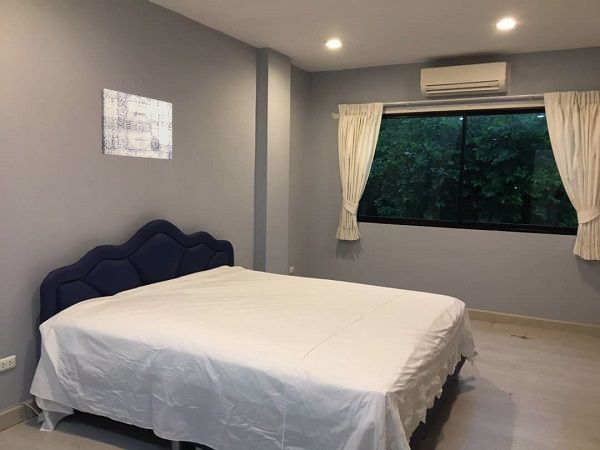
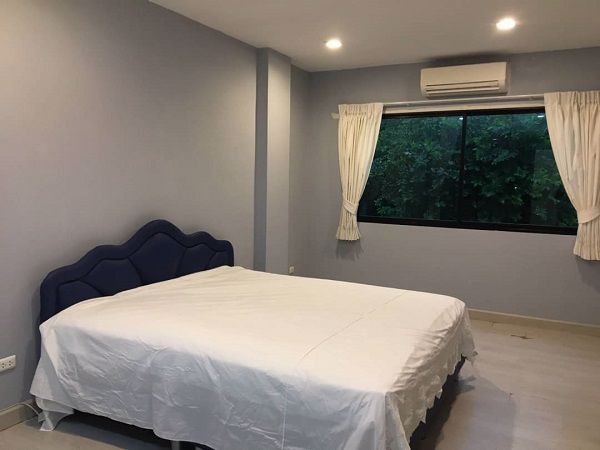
- wall art (139, 126)
